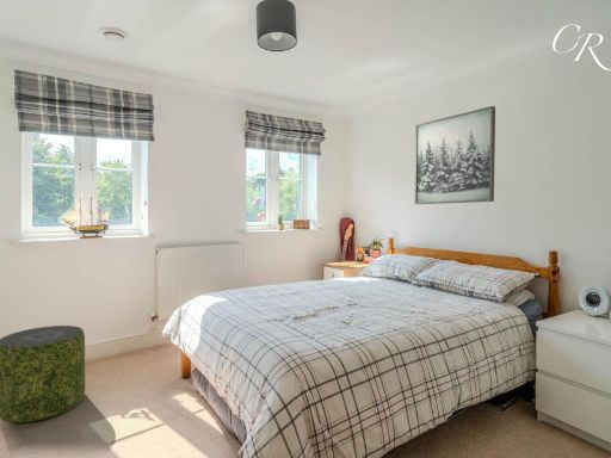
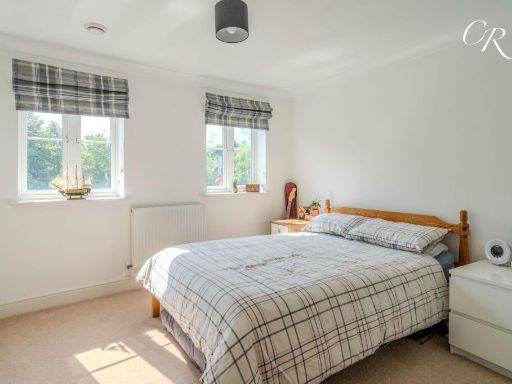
- wall art (451, 160)
- pouf (43, 370)
